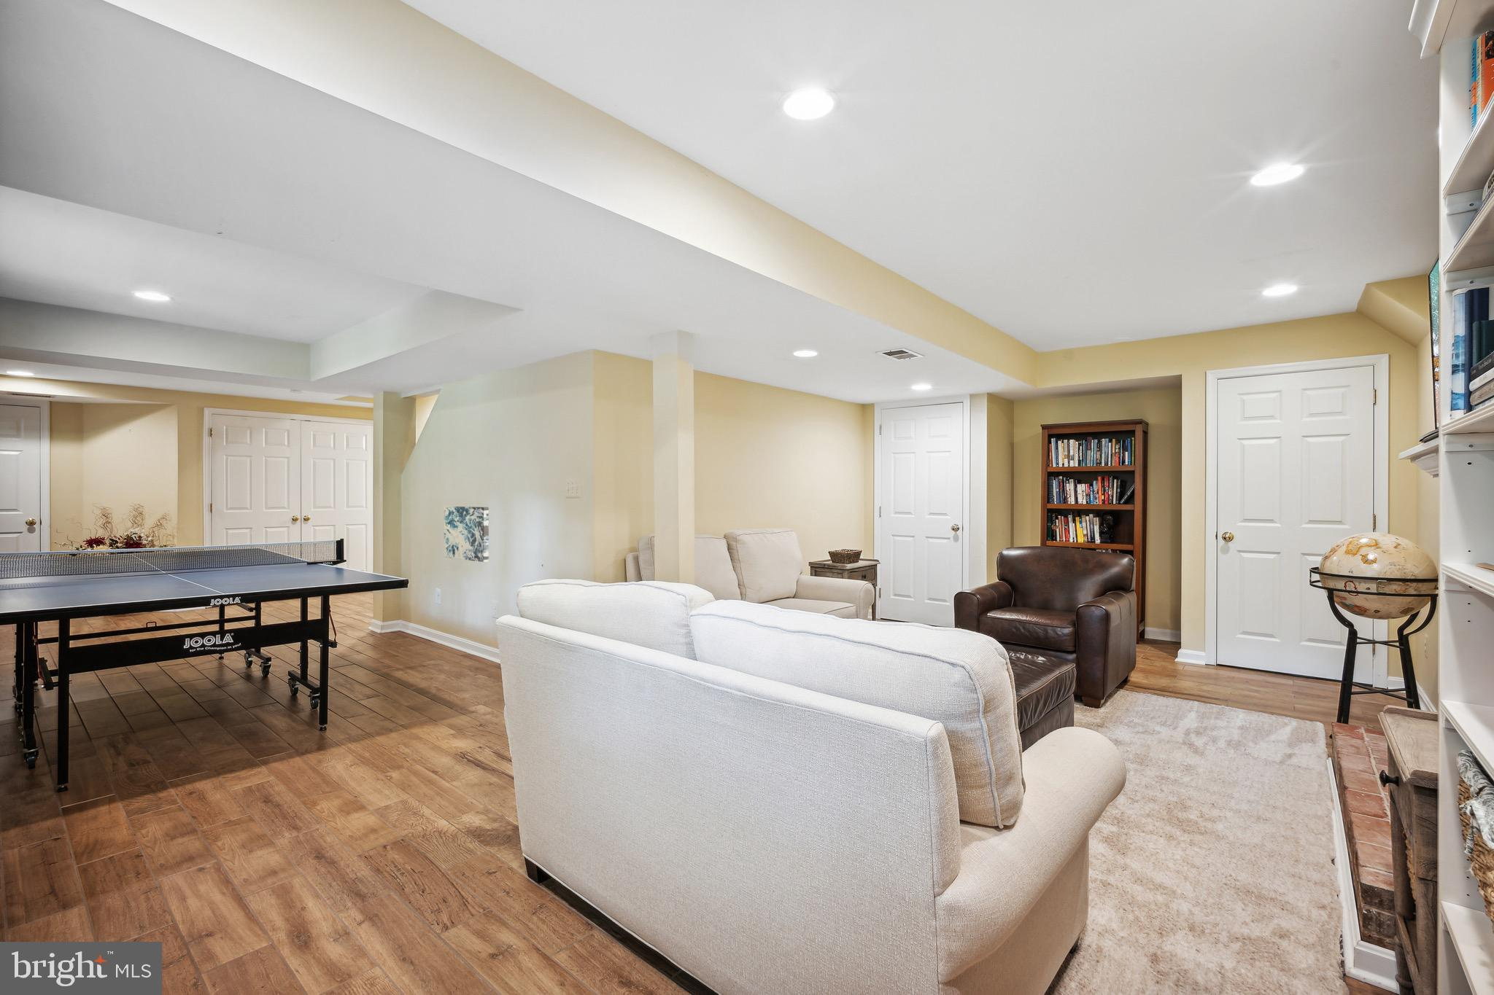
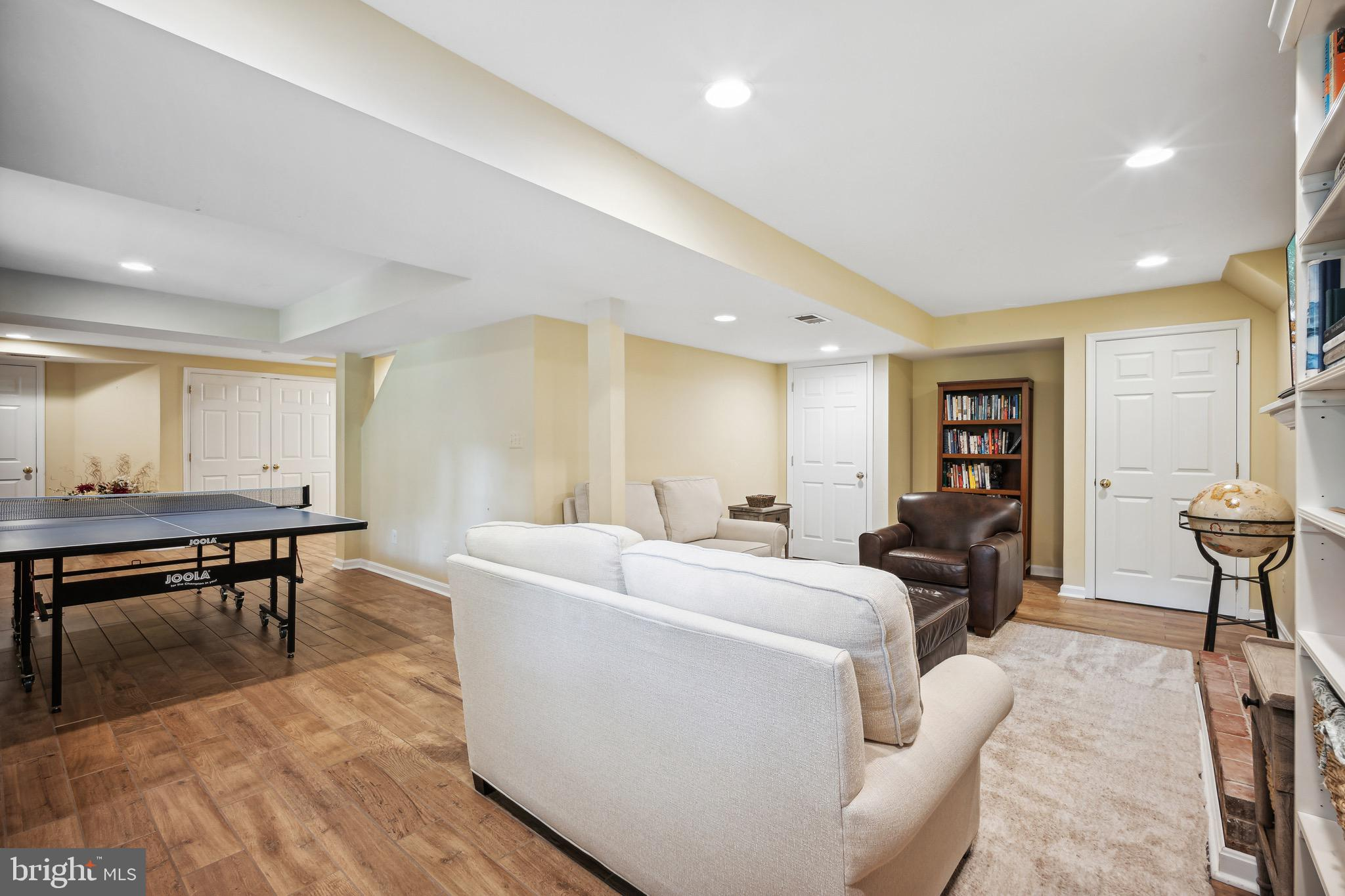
- wall art (465, 533)
